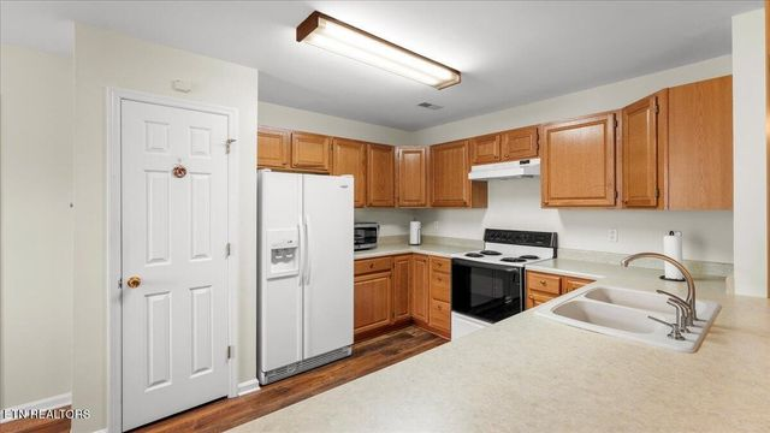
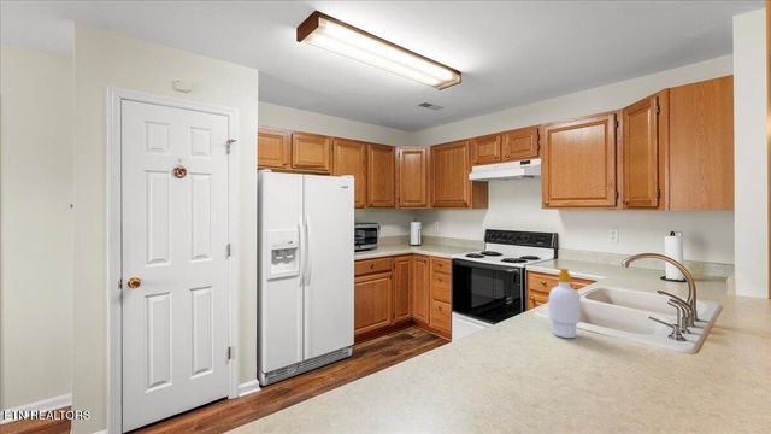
+ soap bottle (564, 301)
